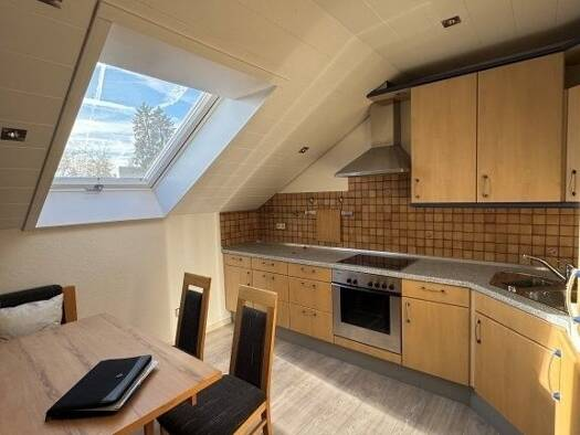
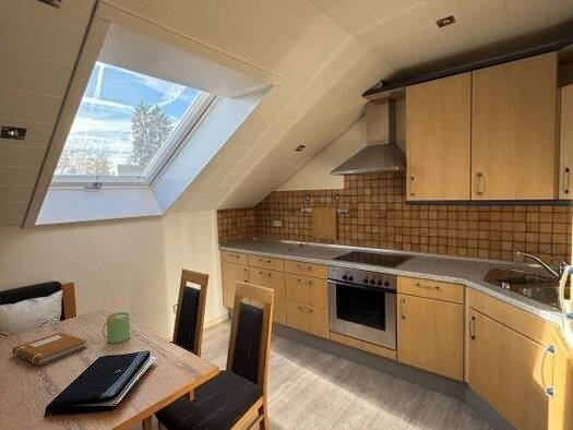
+ mug (115, 327)
+ notebook (49, 347)
